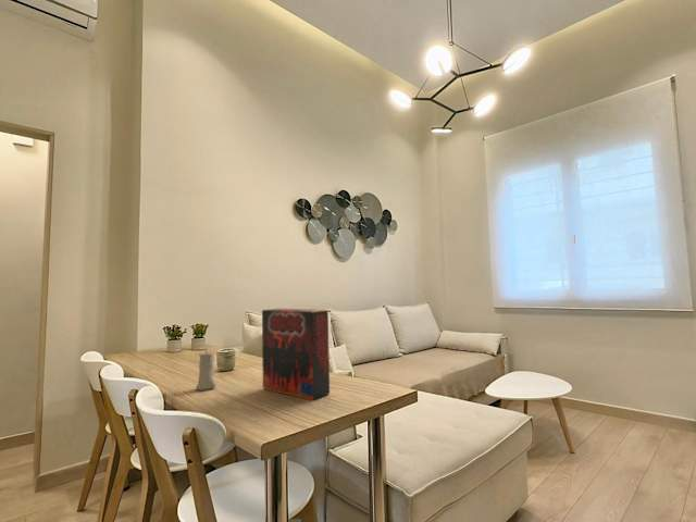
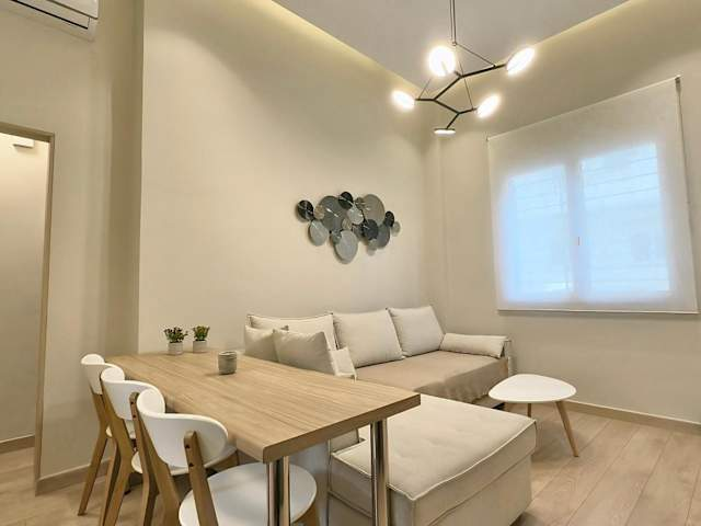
- board game (294, 350)
- candle (206, 368)
